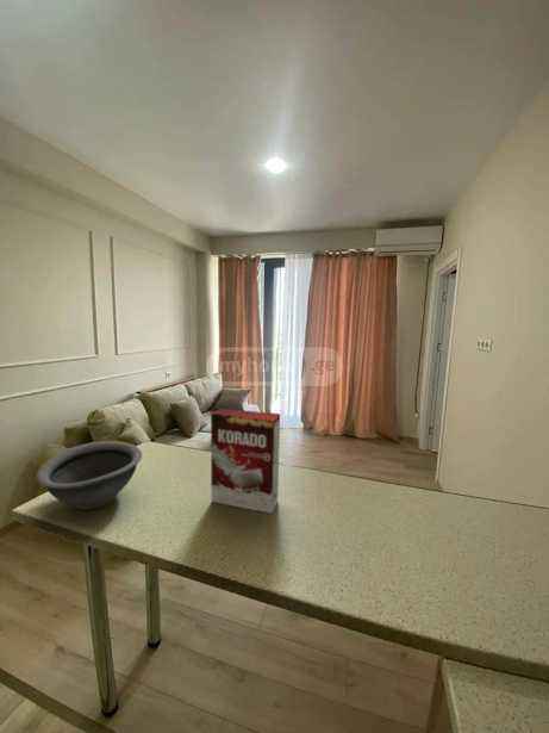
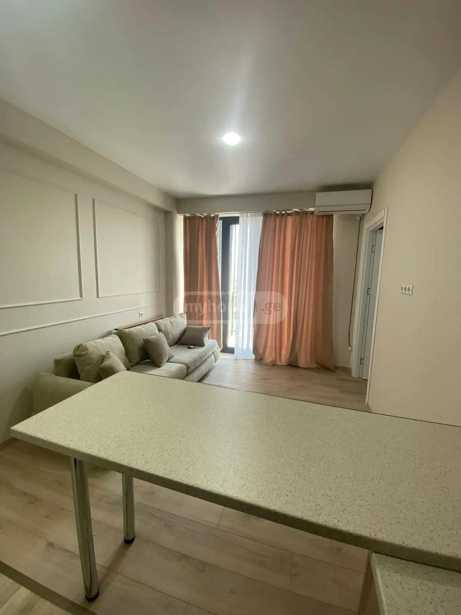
- bowl (94, 478)
- cereal box (244, 458)
